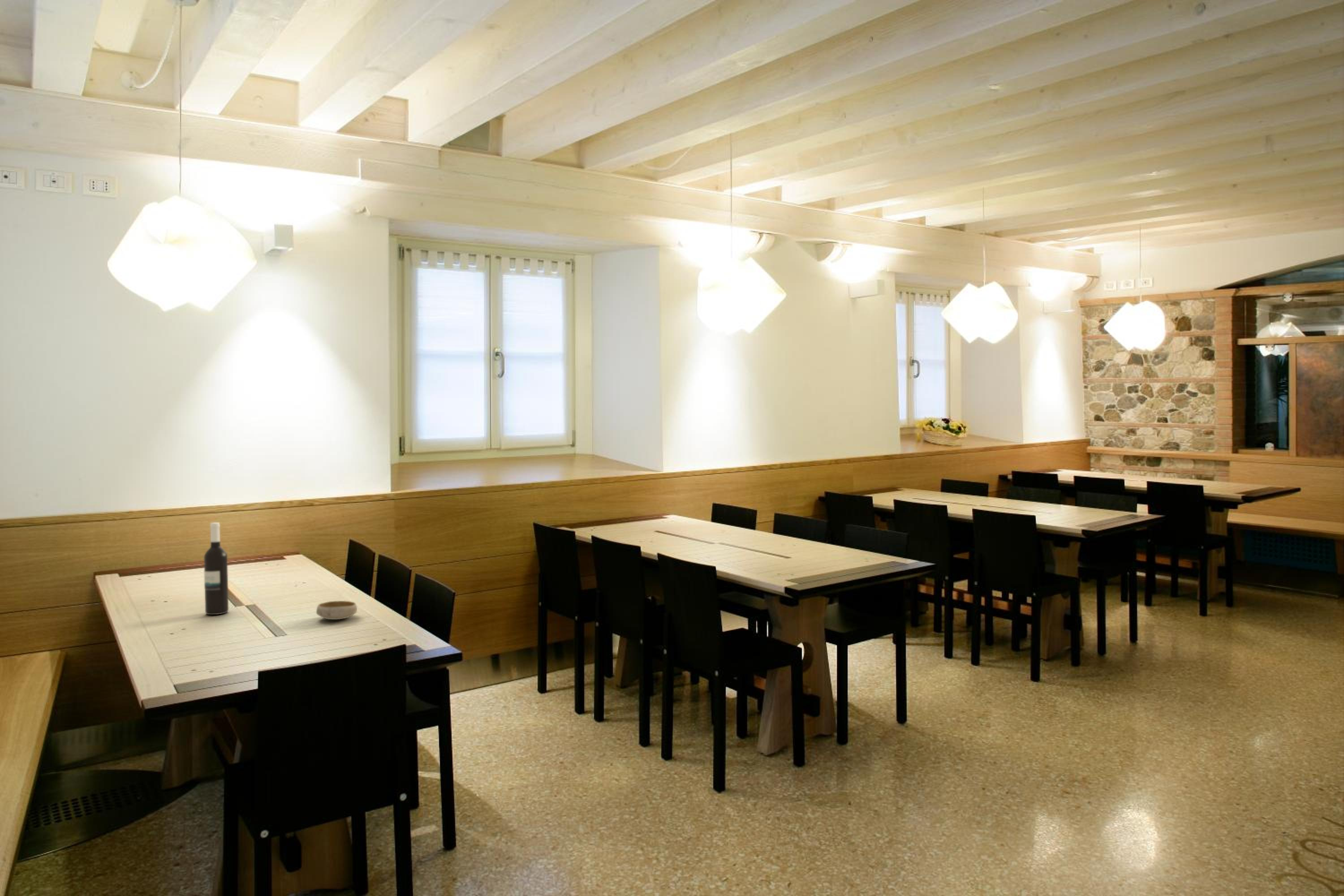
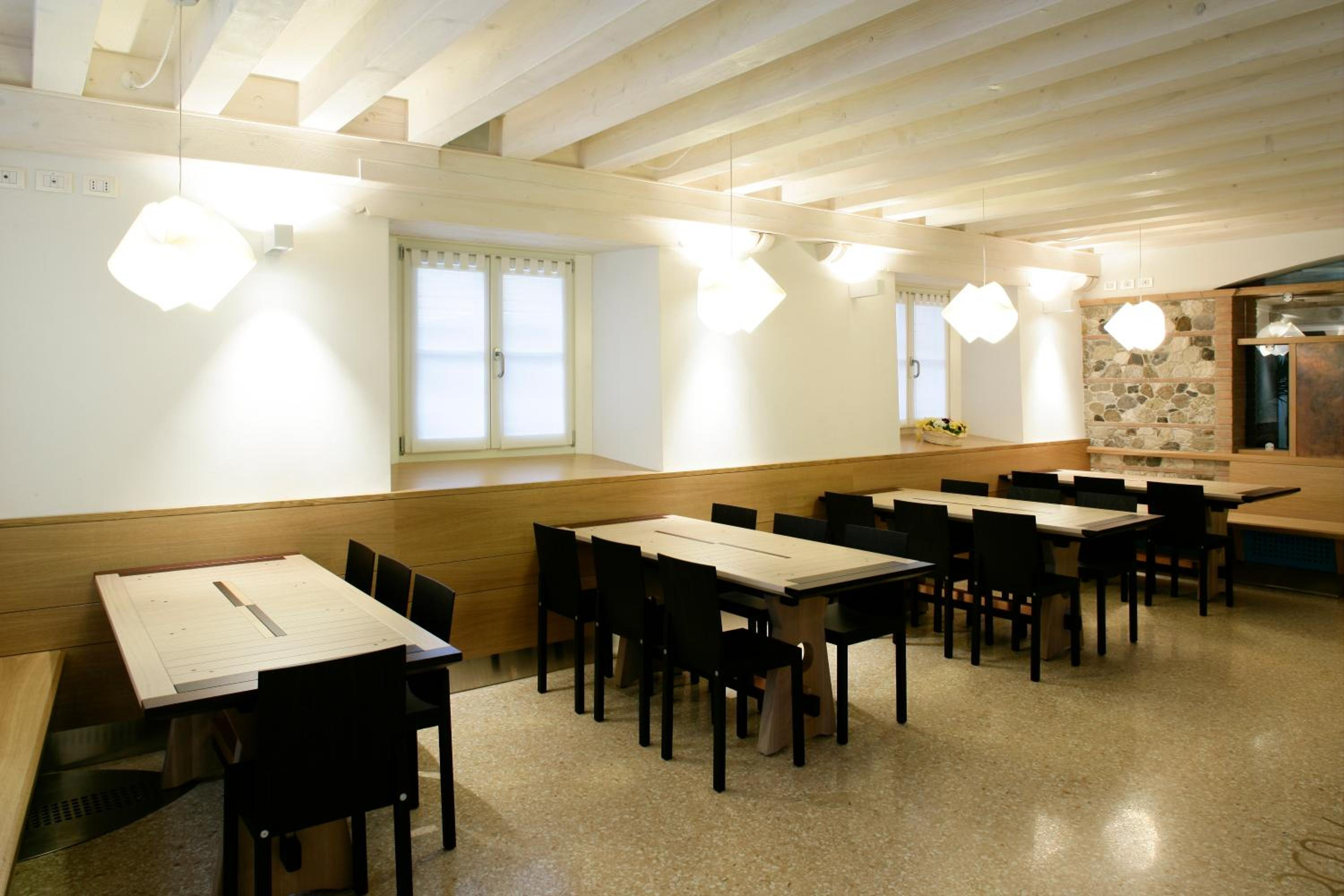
- bowl (337, 611)
- wine bottle (216, 568)
